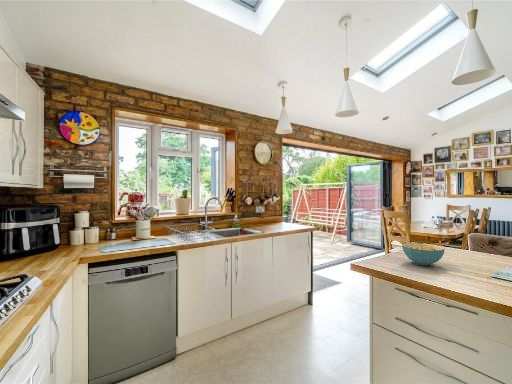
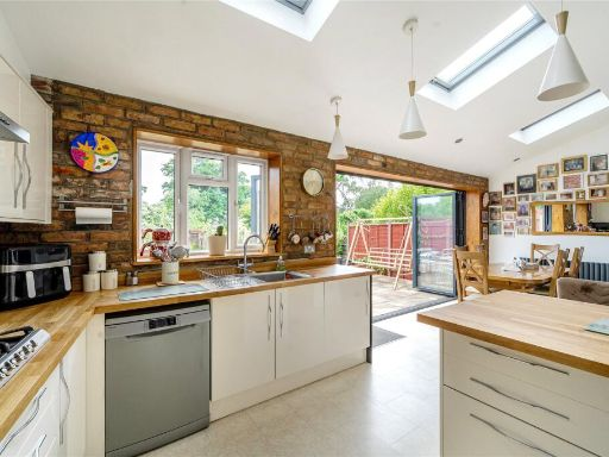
- cereal bowl (422, 255)
